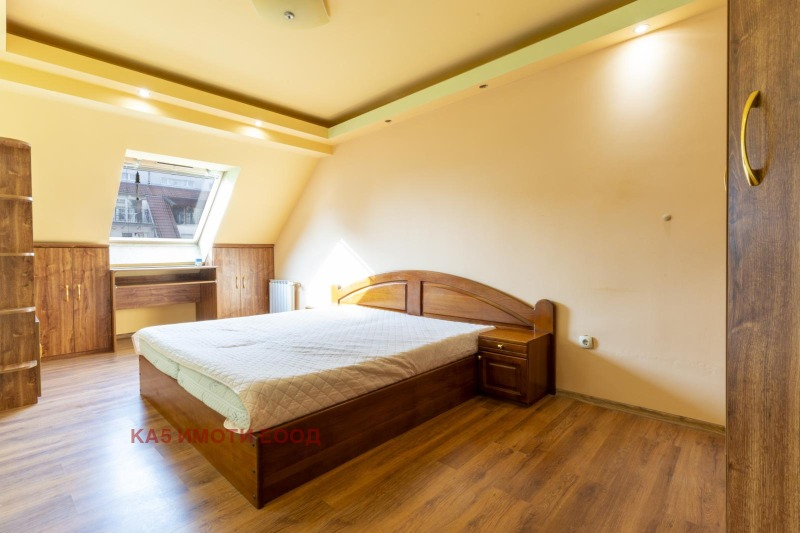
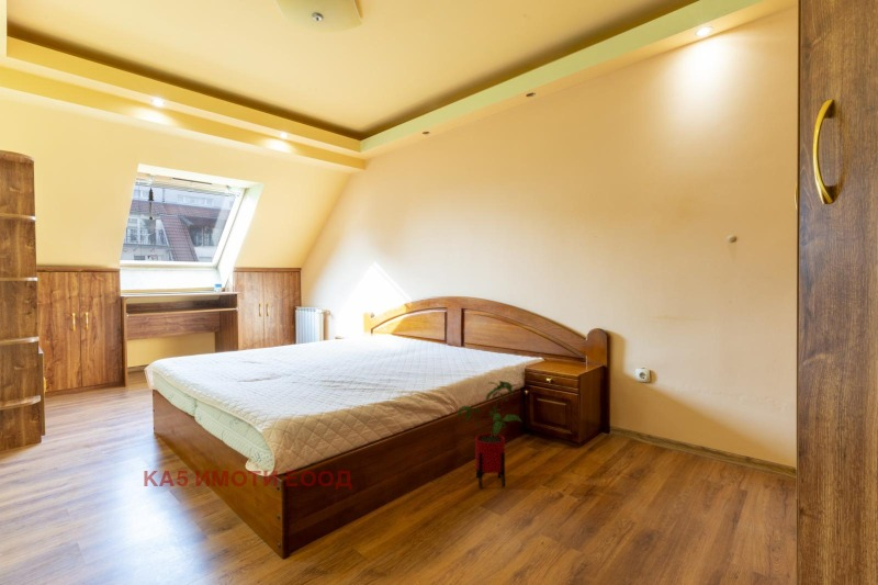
+ house plant (494, 431)
